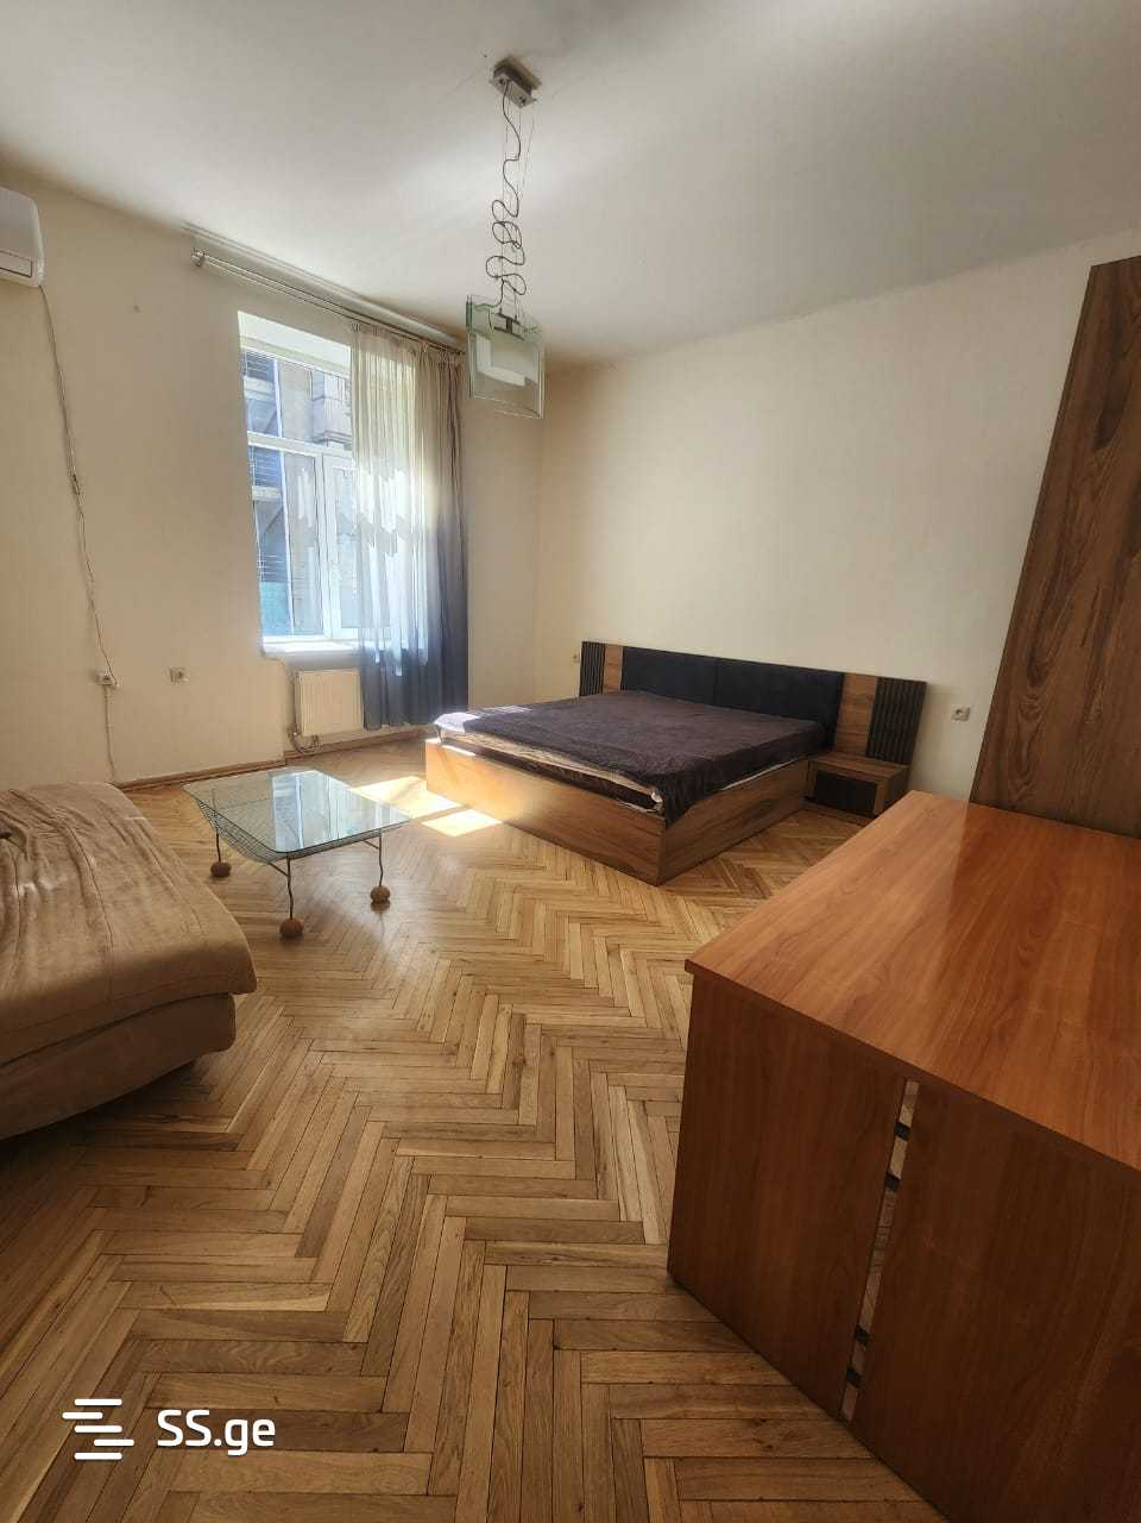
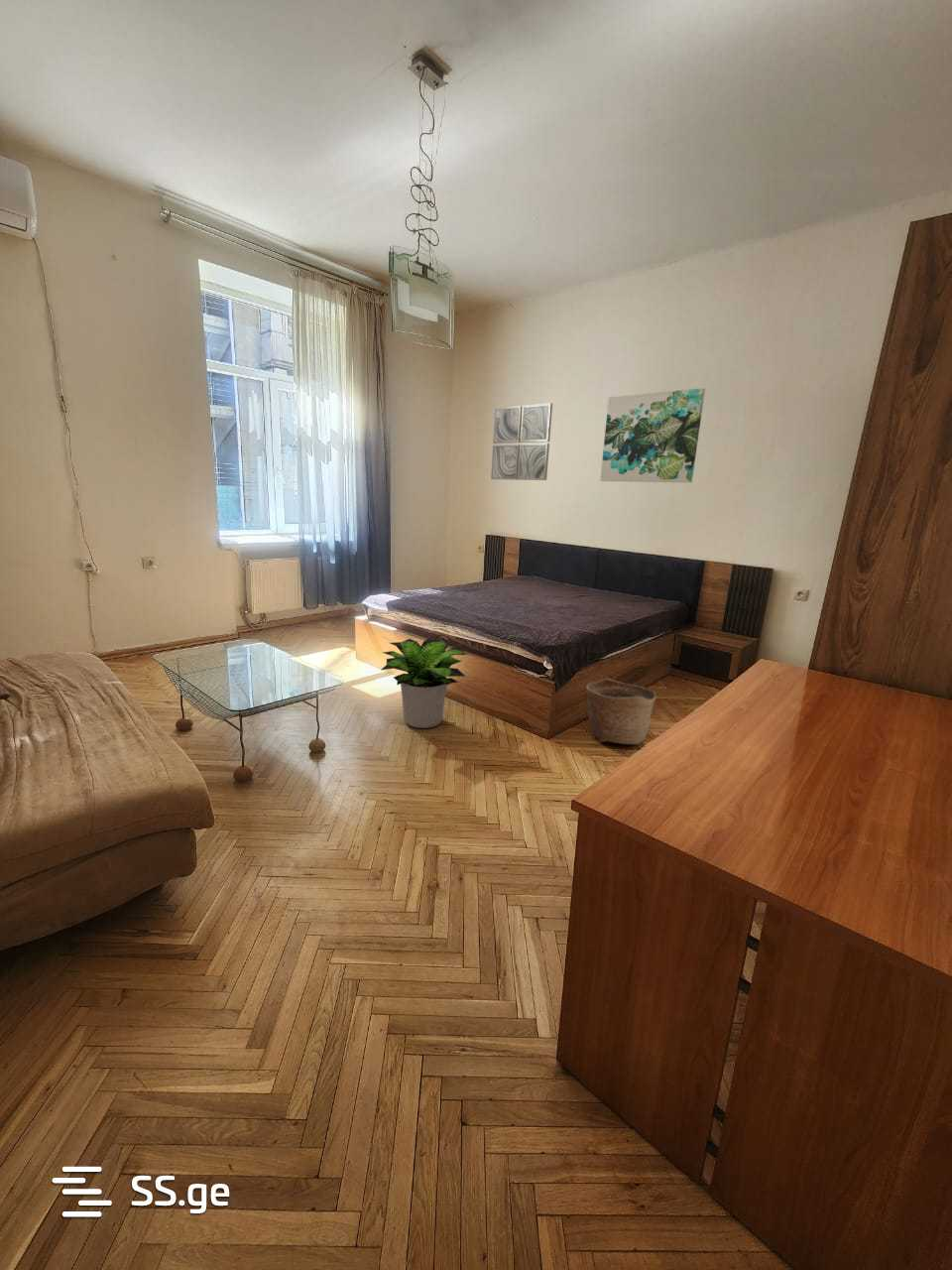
+ wall art (649, 438)
+ wall art (520, 444)
+ potted plant (429, 686)
+ basket (618, 709)
